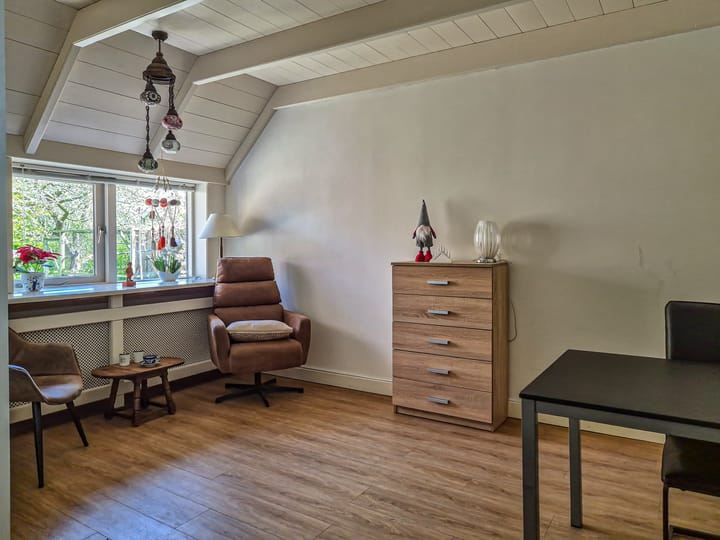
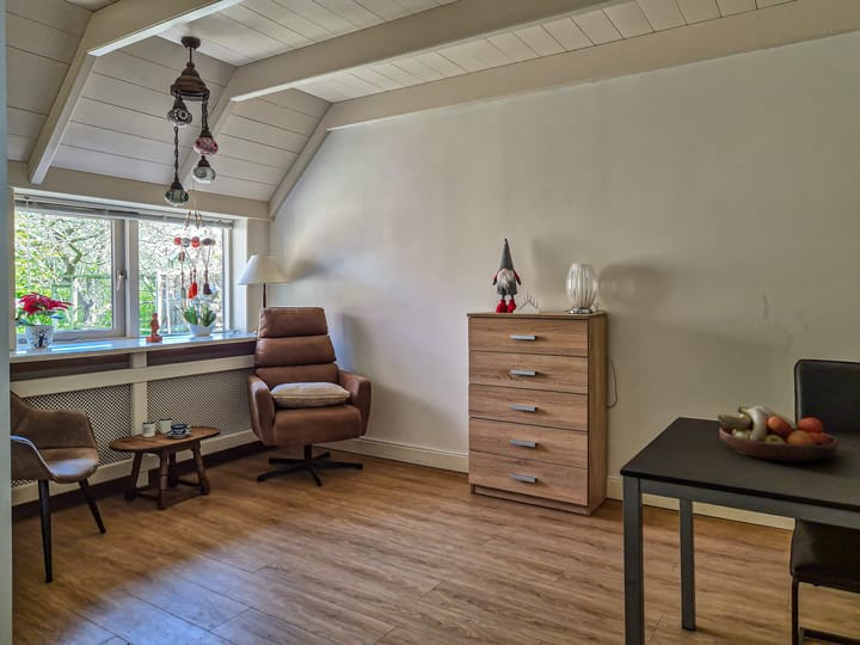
+ fruit bowl (775, 430)
